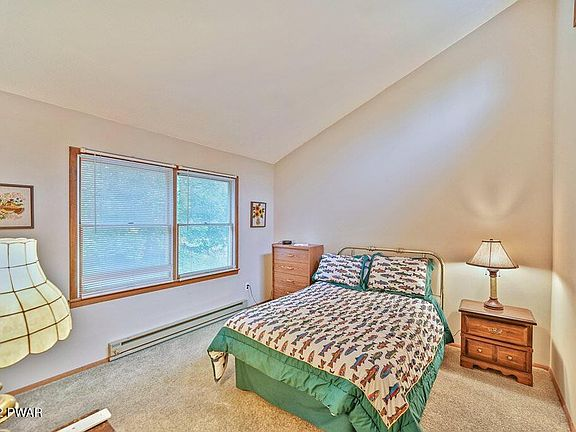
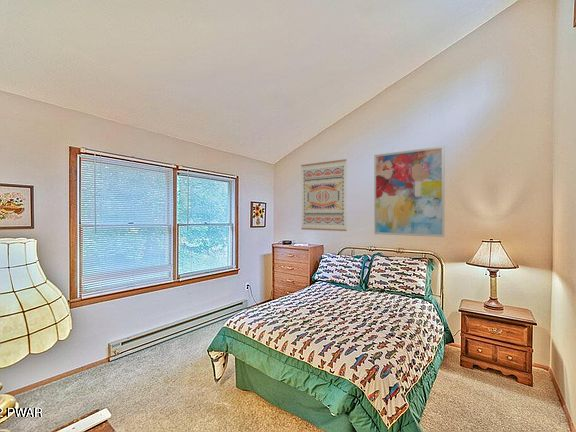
+ wall art (407, 193)
+ wall art (322, 196)
